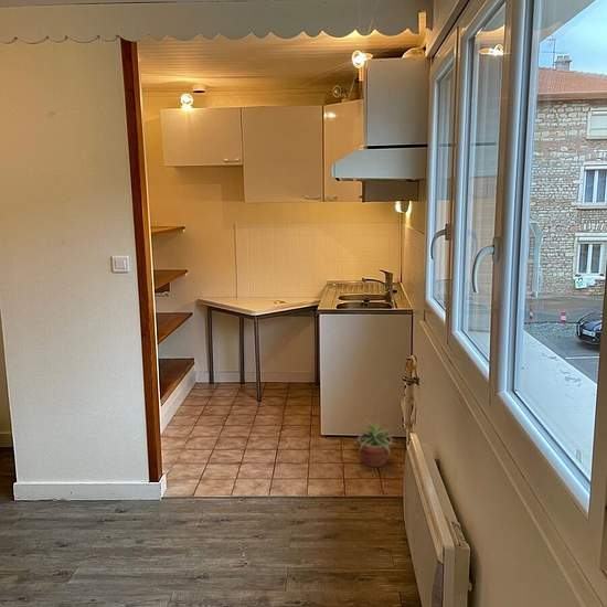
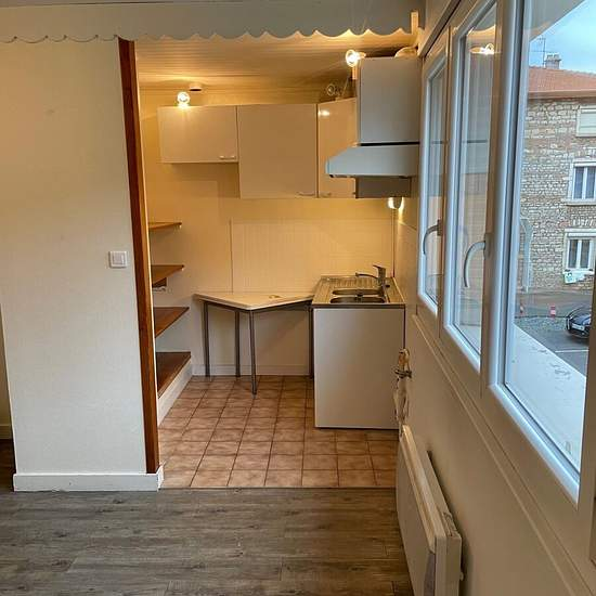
- potted plant (373, 441)
